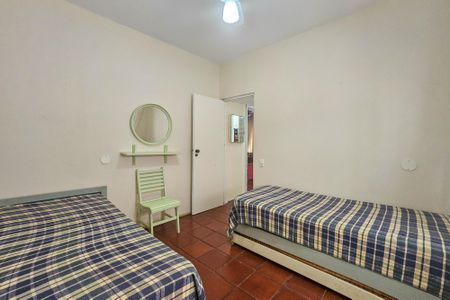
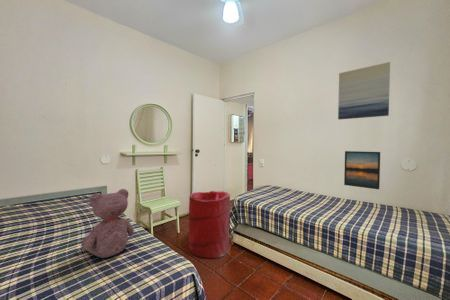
+ wall art (362, 93)
+ laundry hamper (209, 219)
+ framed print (361, 169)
+ teddy bear (107, 220)
